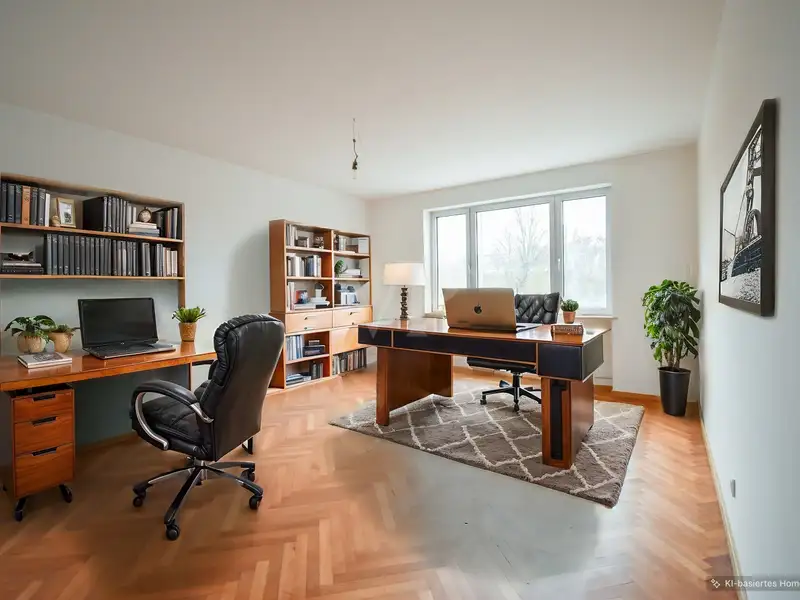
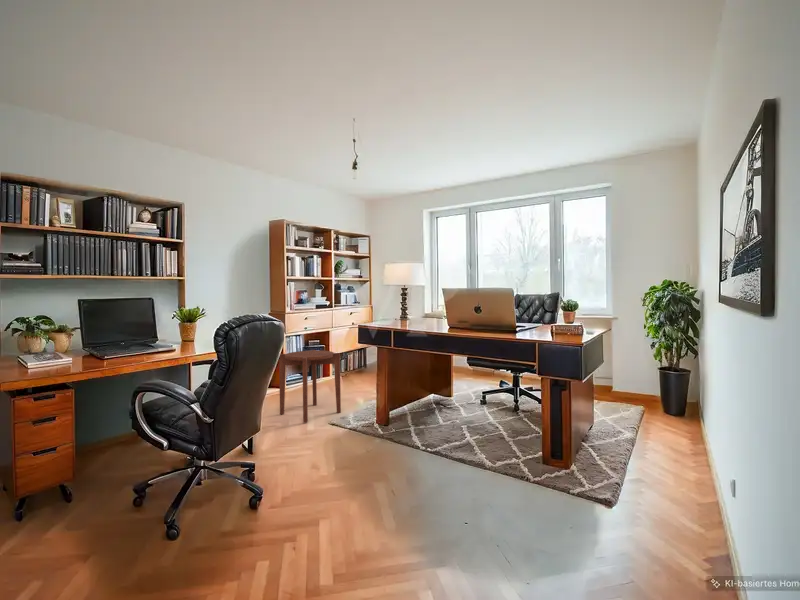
+ side table (312, 383)
